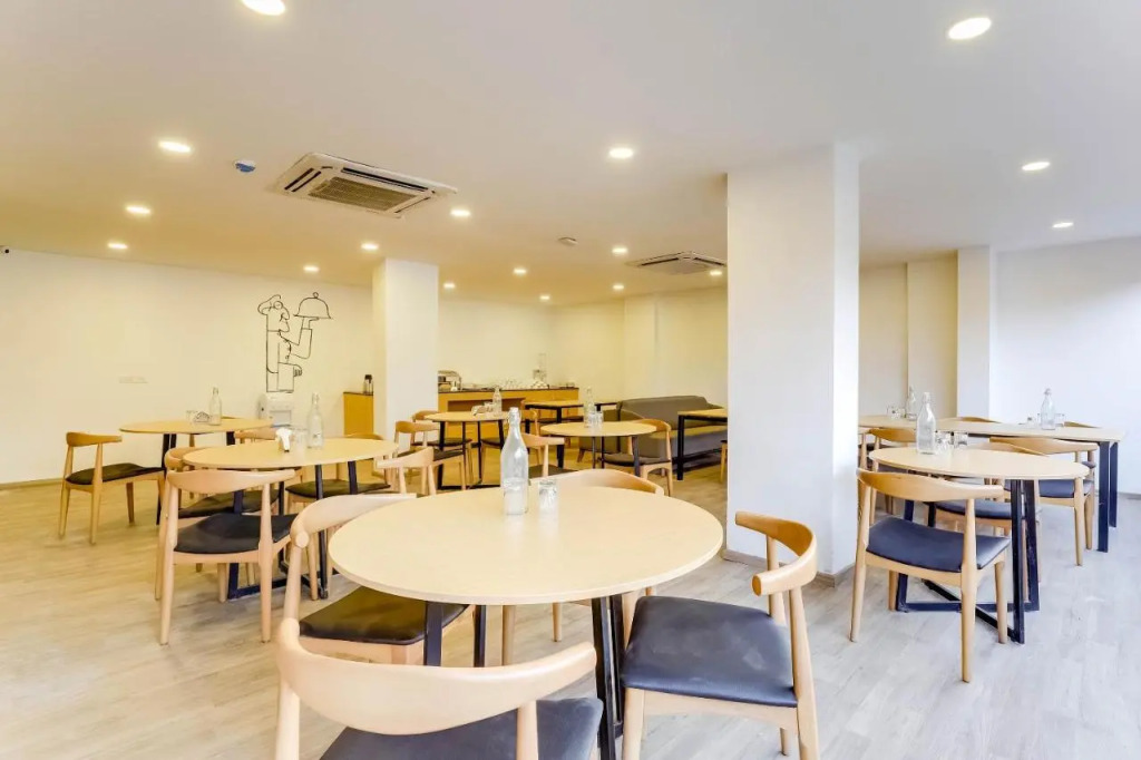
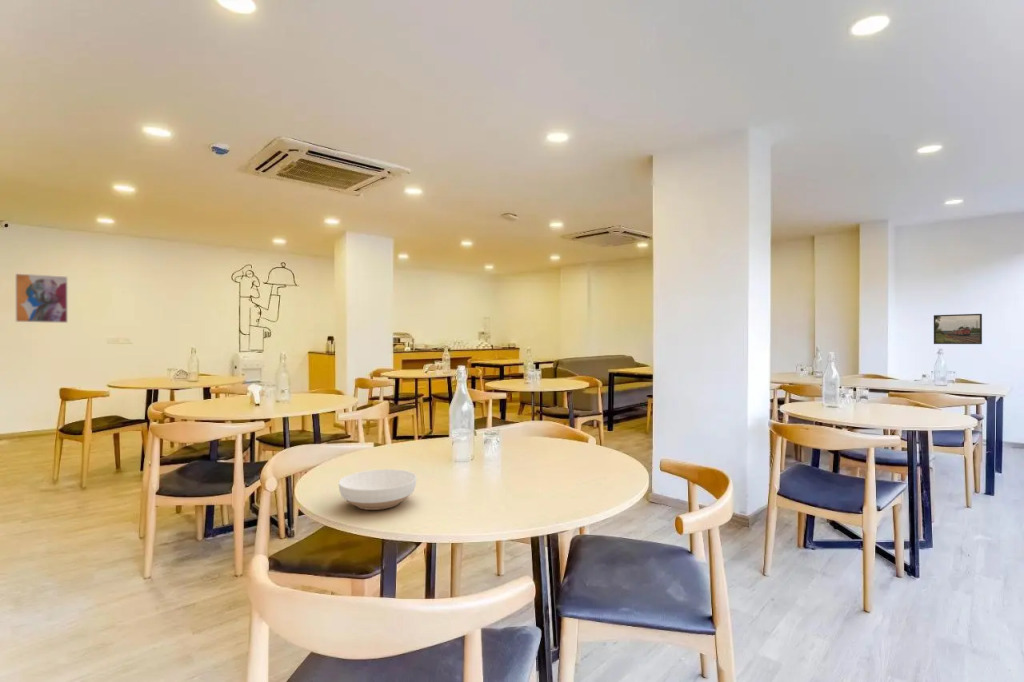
+ bowl (378, 490)
+ wall art (42, 298)
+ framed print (957, 329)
